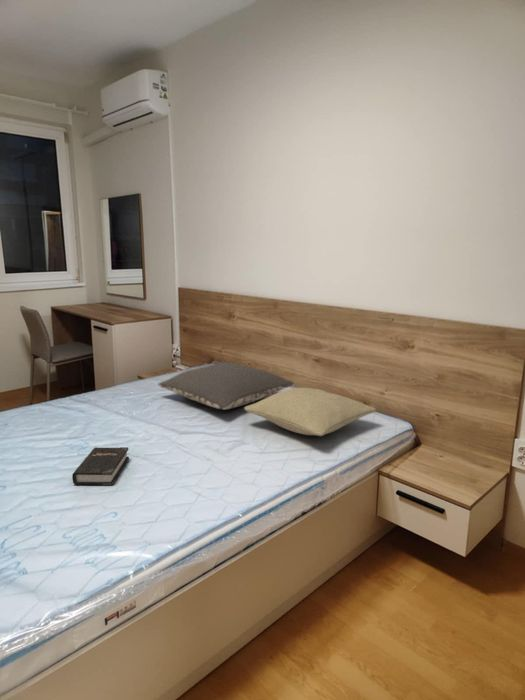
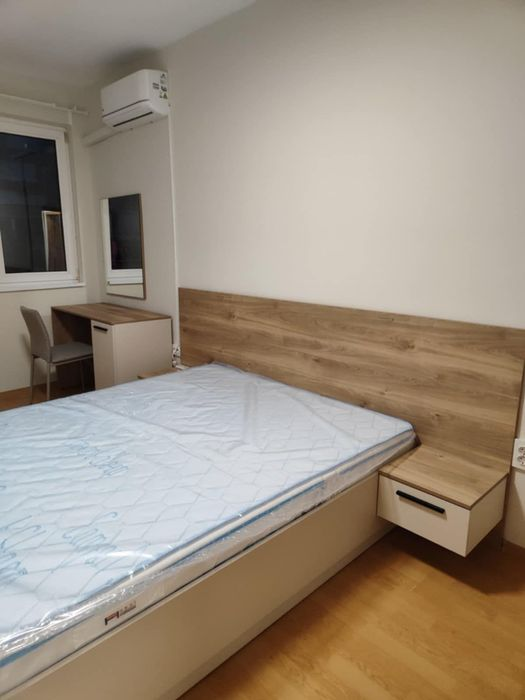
- hardback book (102, 465)
- pillow (226, 384)
- pillow (309, 409)
